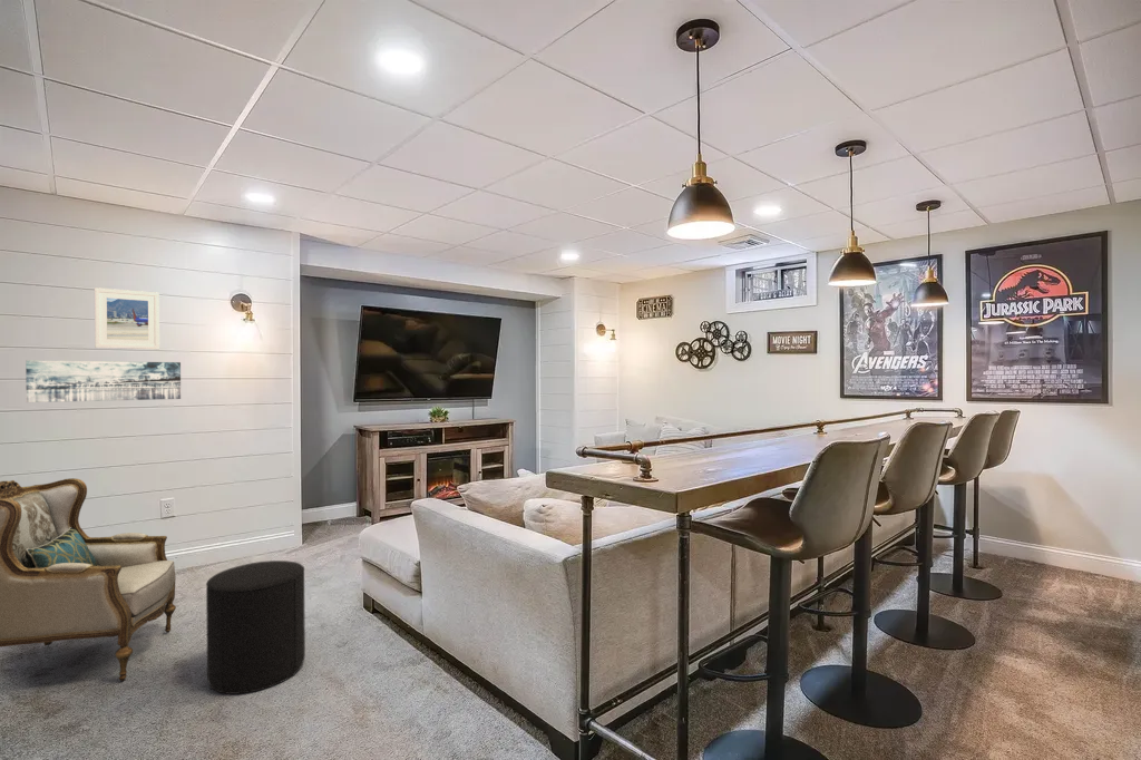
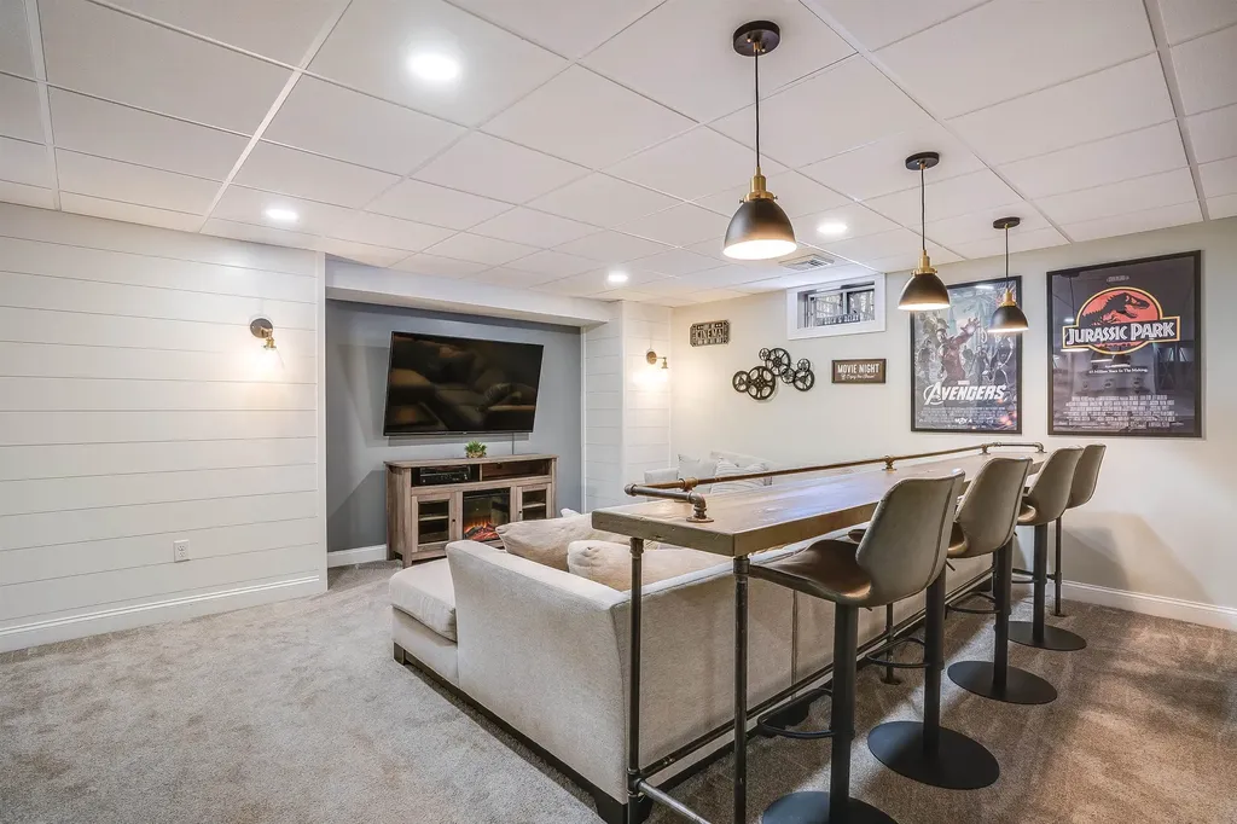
- stool (257, 620)
- wall art (108, 380)
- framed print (127, 319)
- armchair (78, 571)
